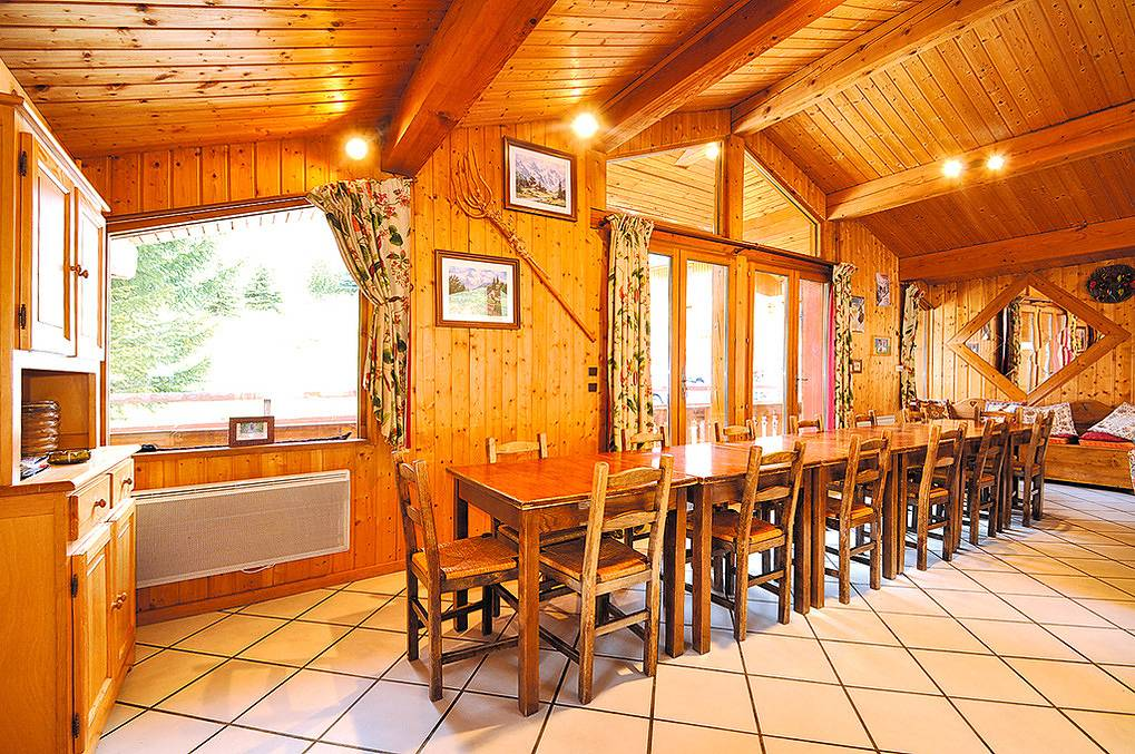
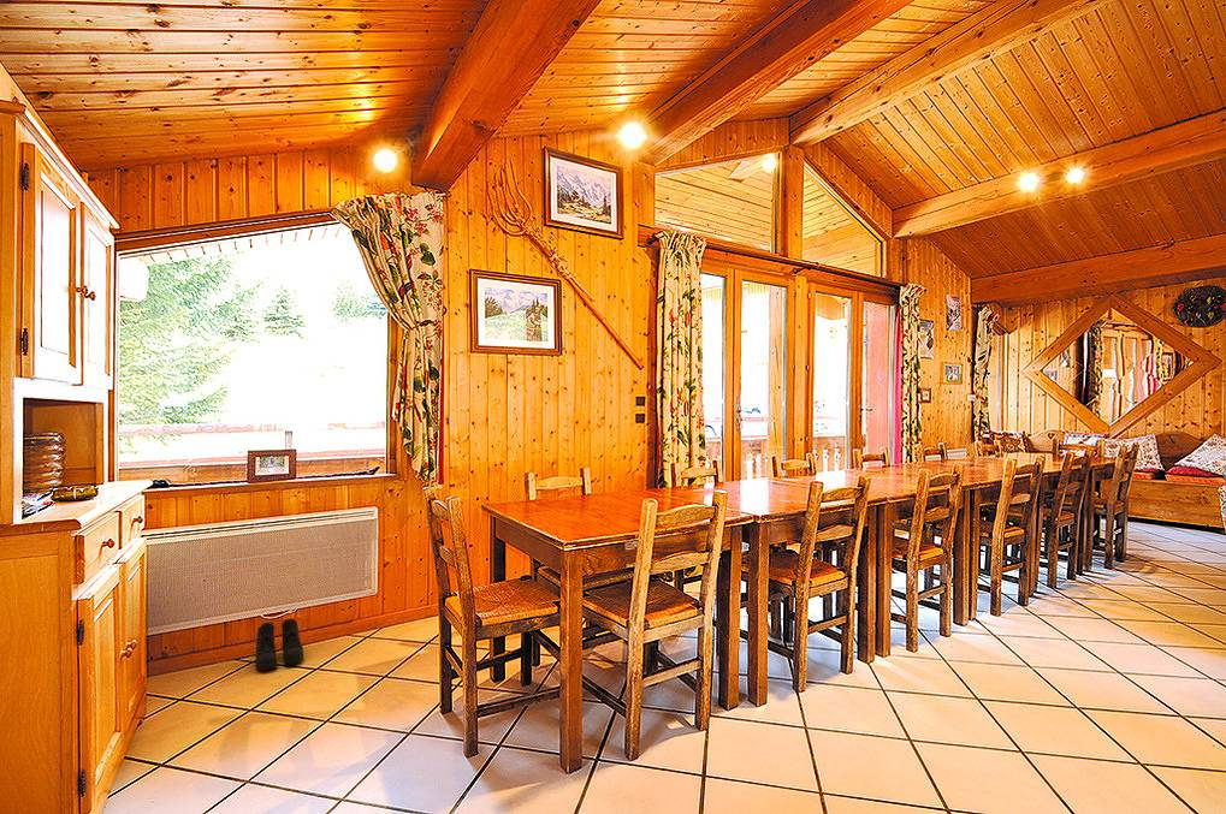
+ boots (282, 643)
